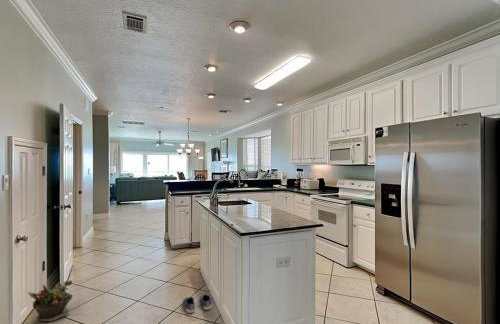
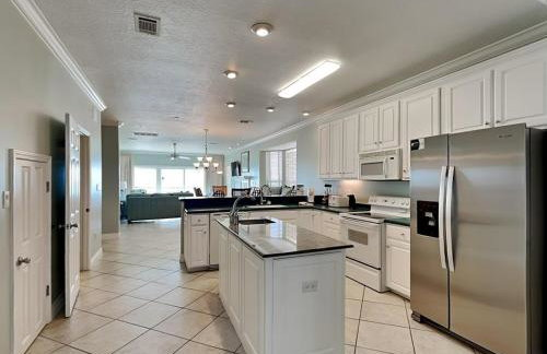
- potted plant (51, 298)
- shoe (200, 299)
